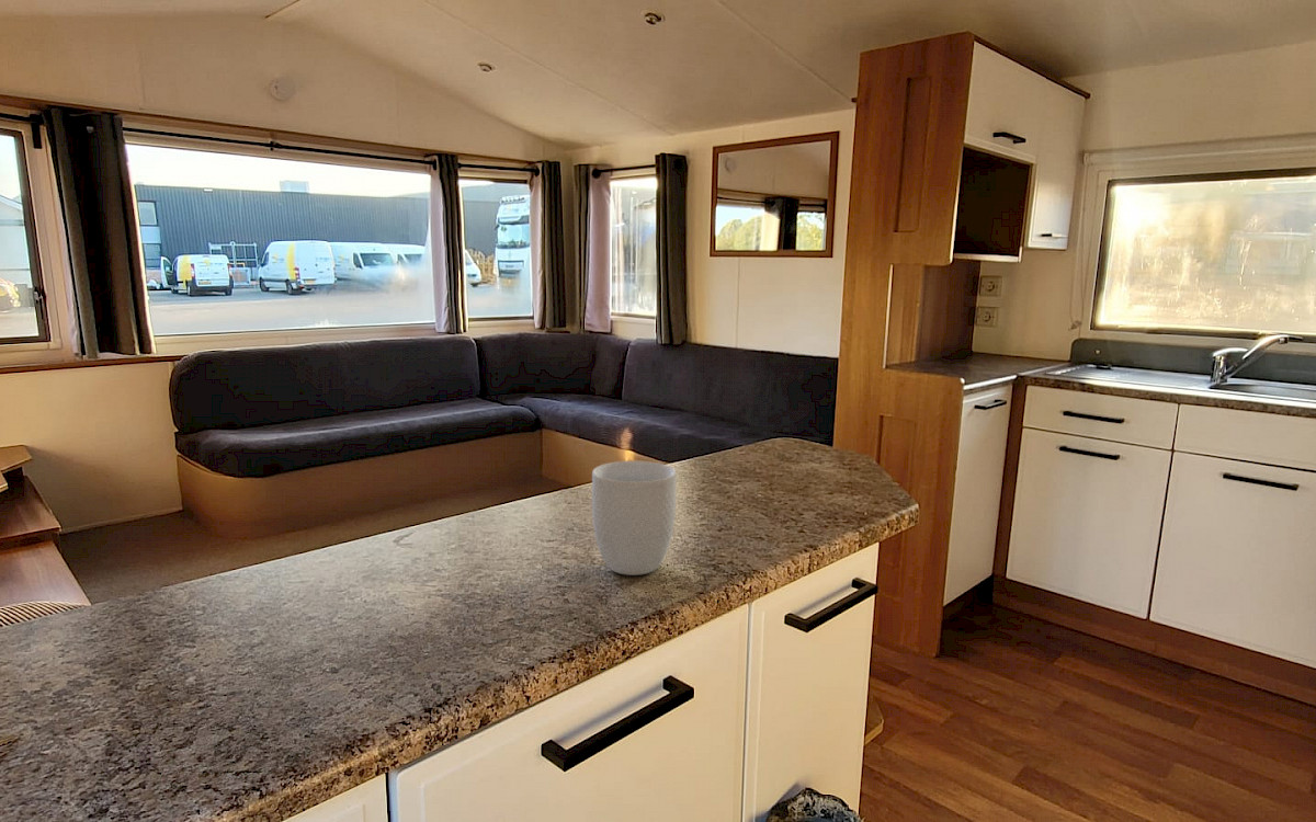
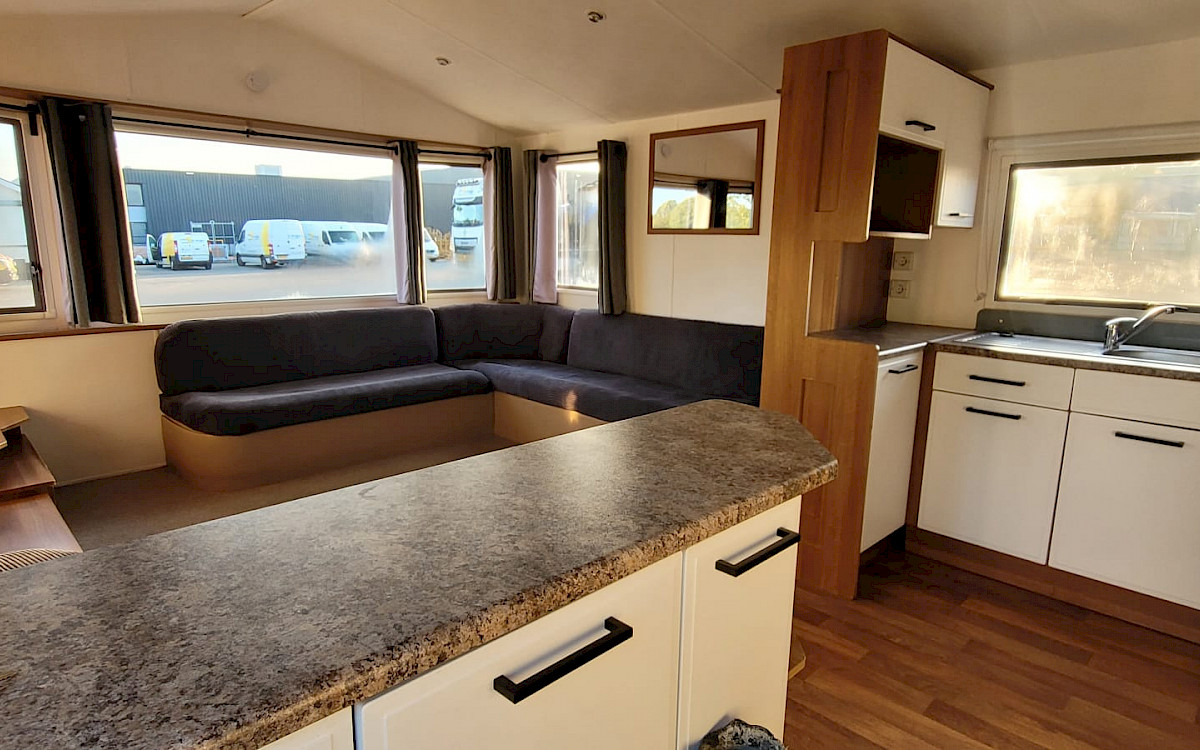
- mug (633, 516)
